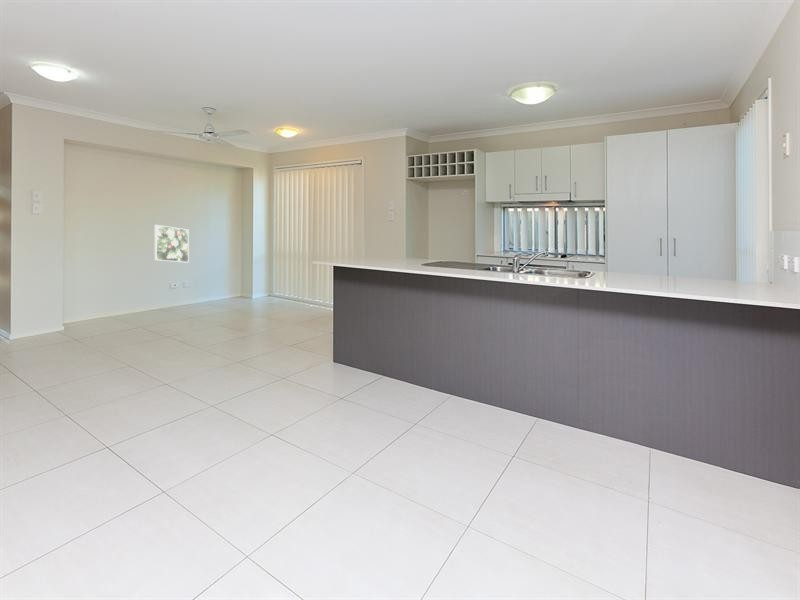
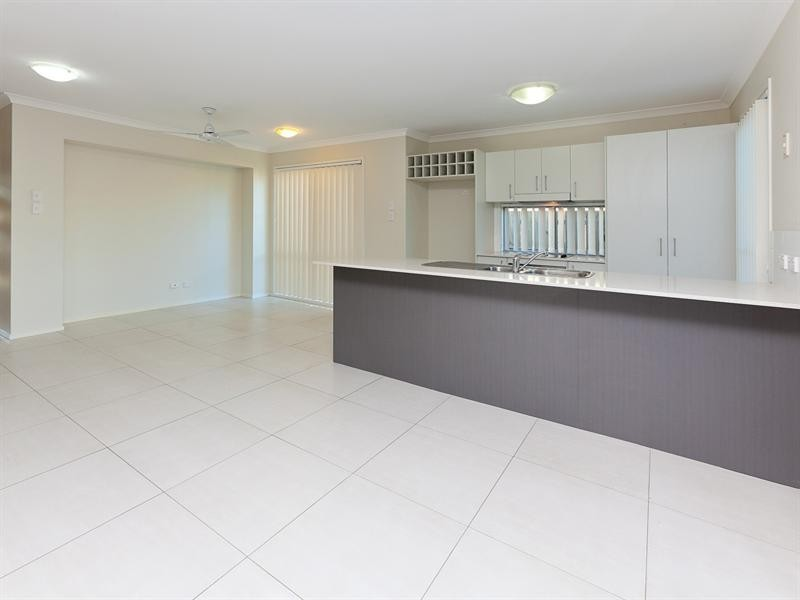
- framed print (172, 244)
